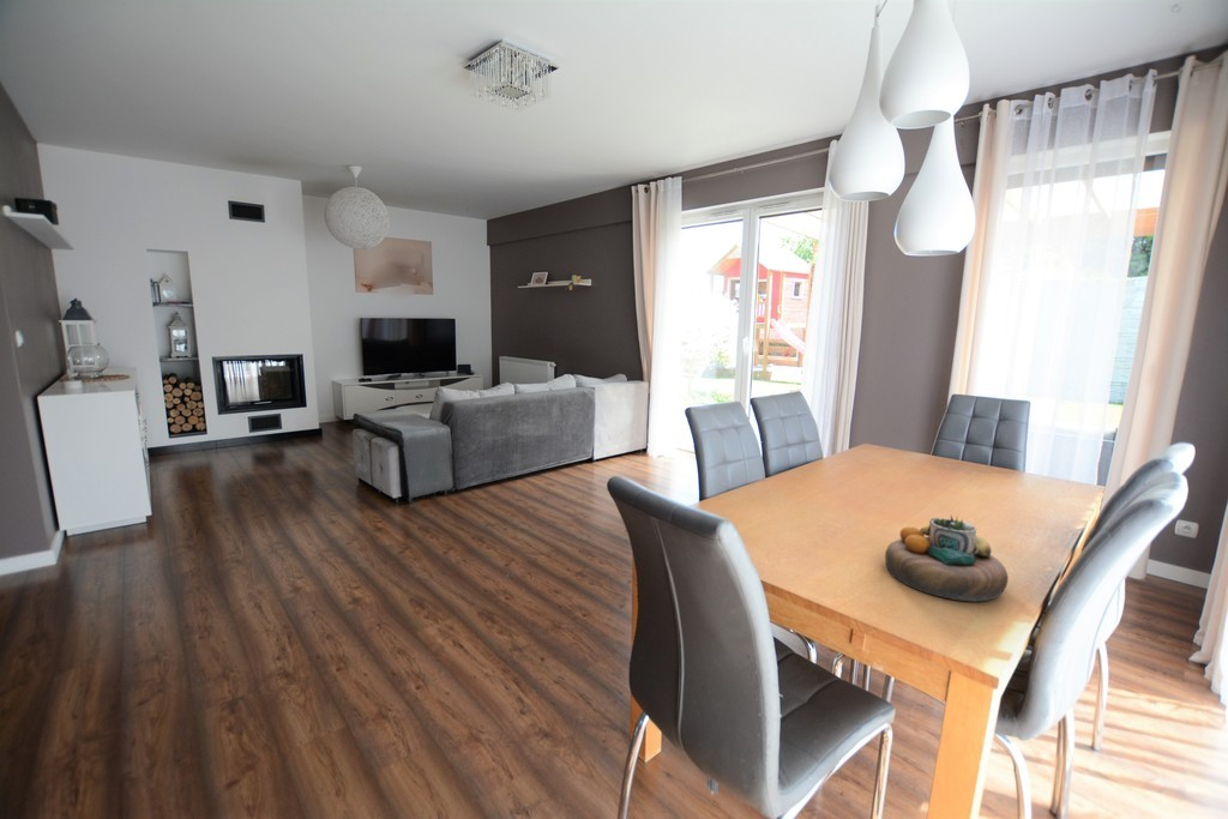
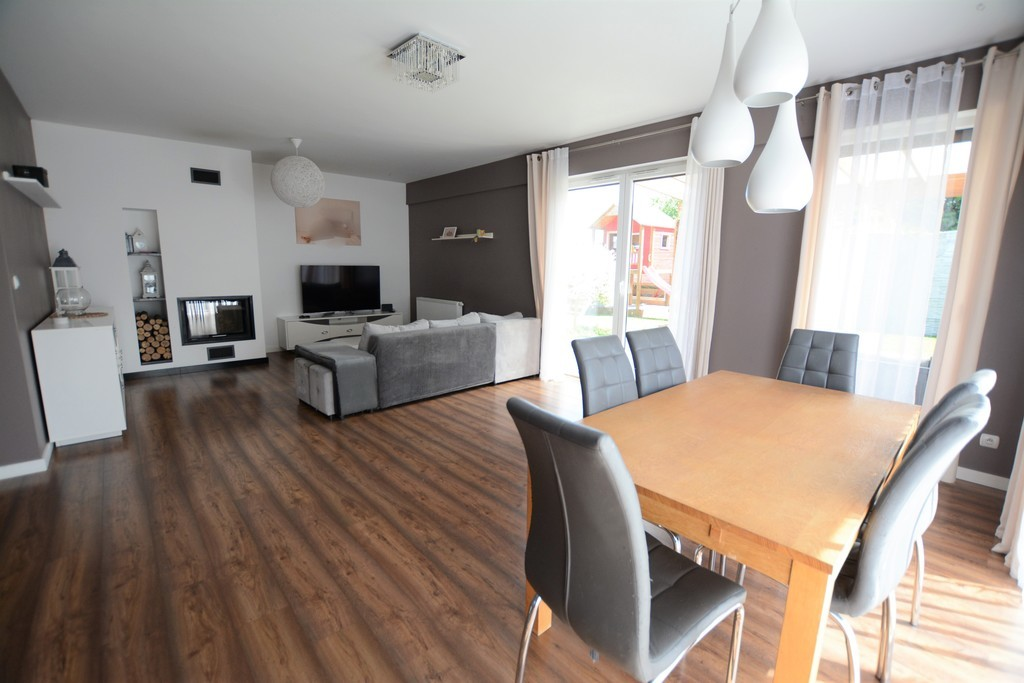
- decorative bowl (945, 547)
